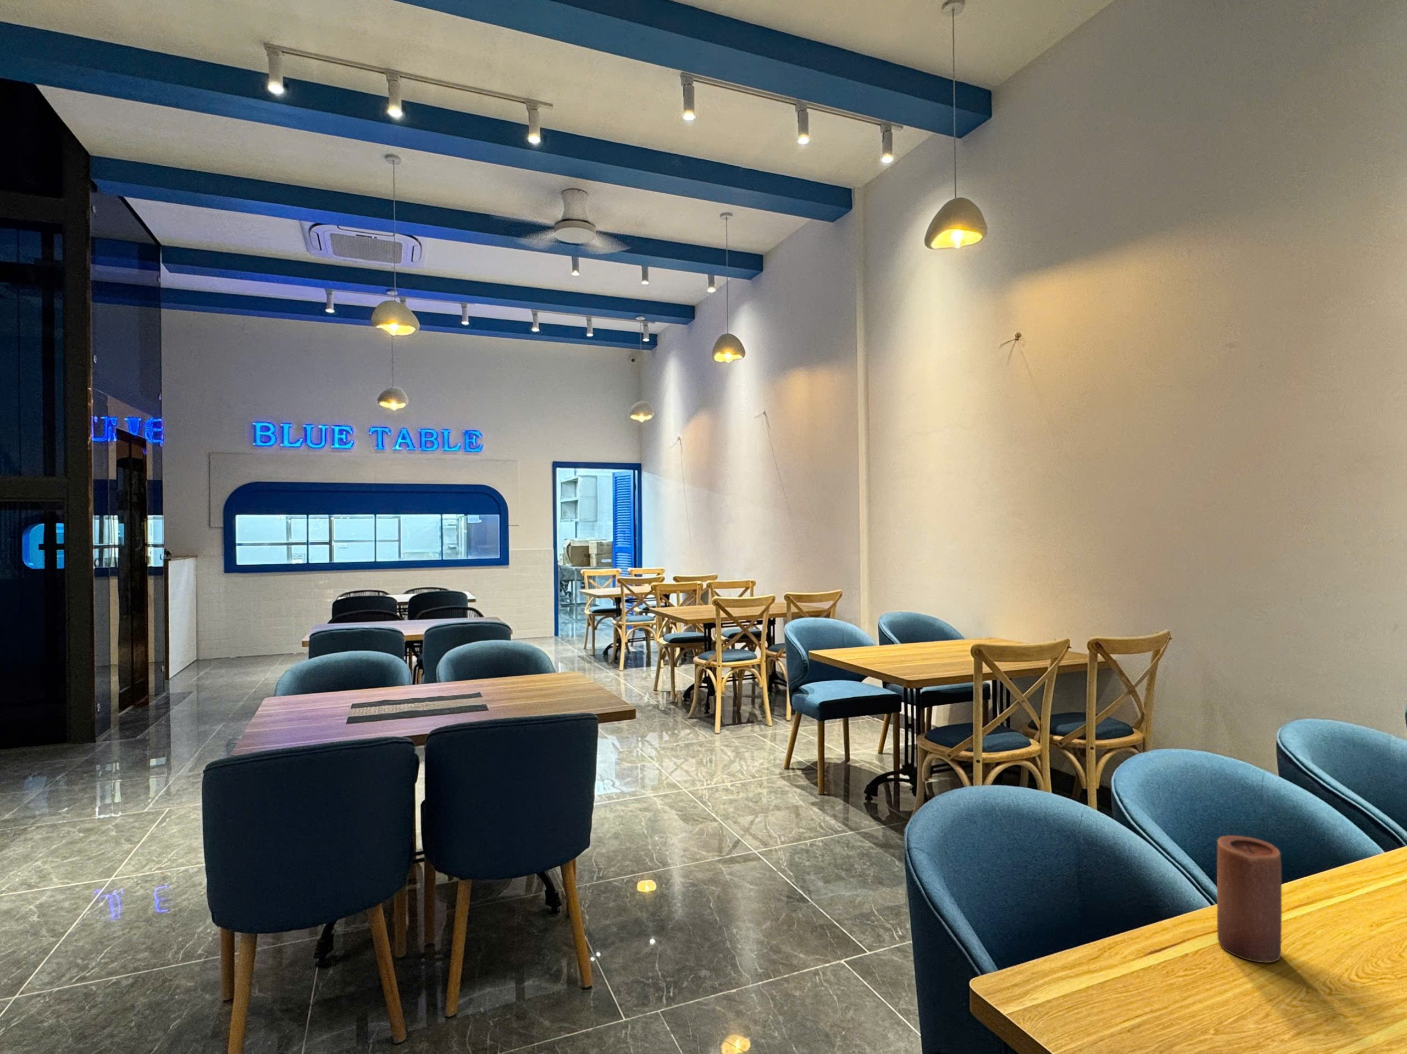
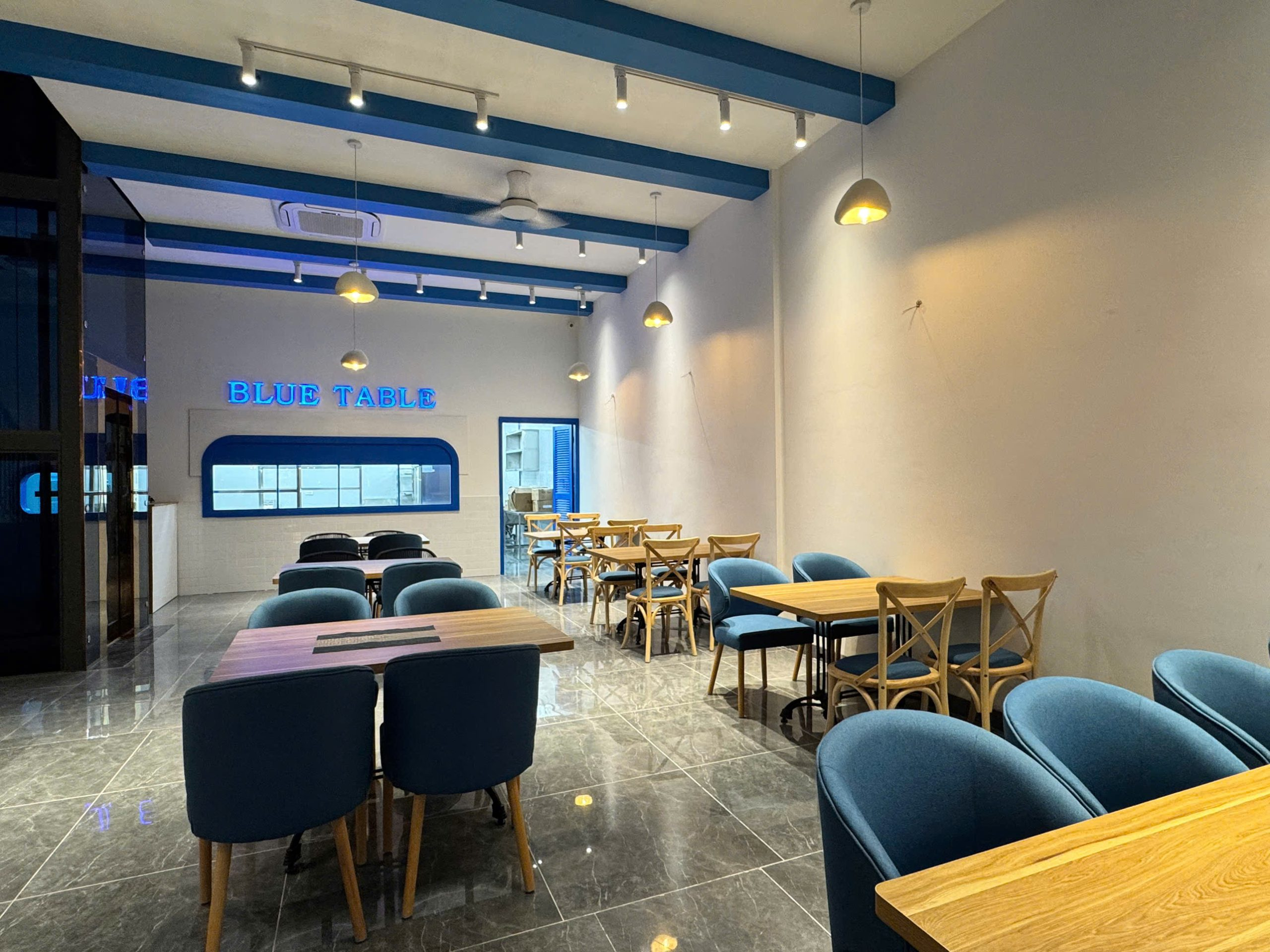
- candle (1249, 897)
